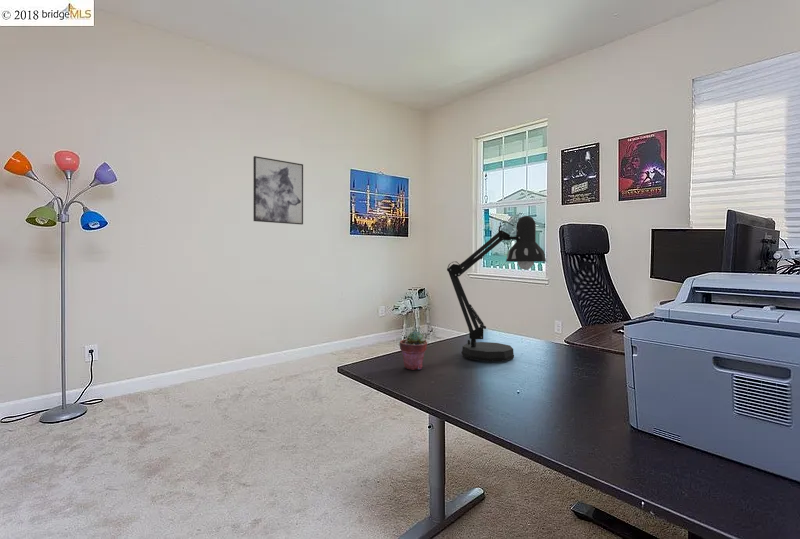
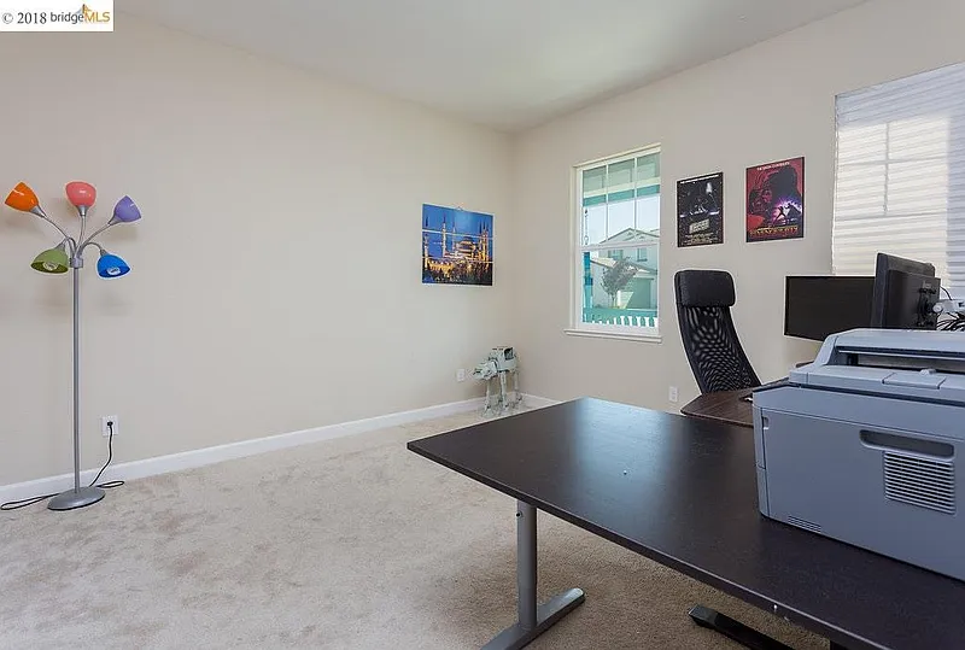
- desk lamp (508, 261)
- wall art (279, 191)
- potted succulent (413, 349)
